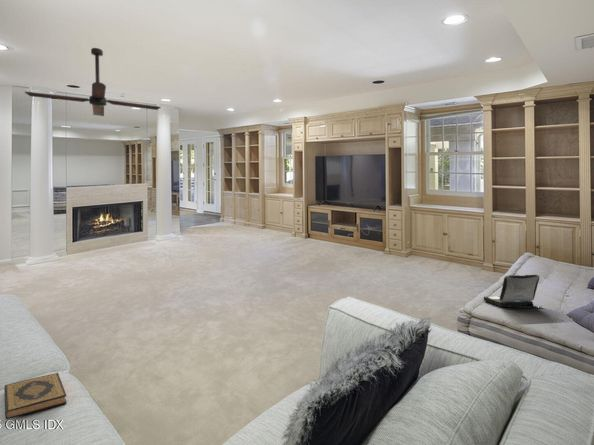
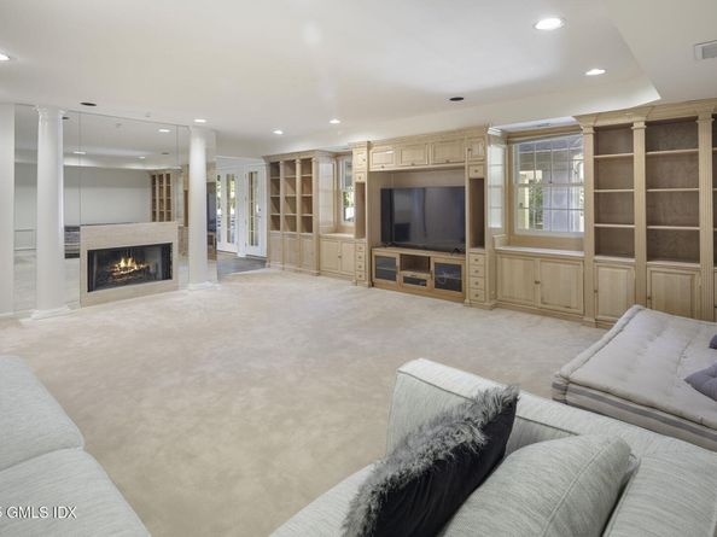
- ceiling fan (97, 77)
- laptop (511, 288)
- hardback book (34, 393)
